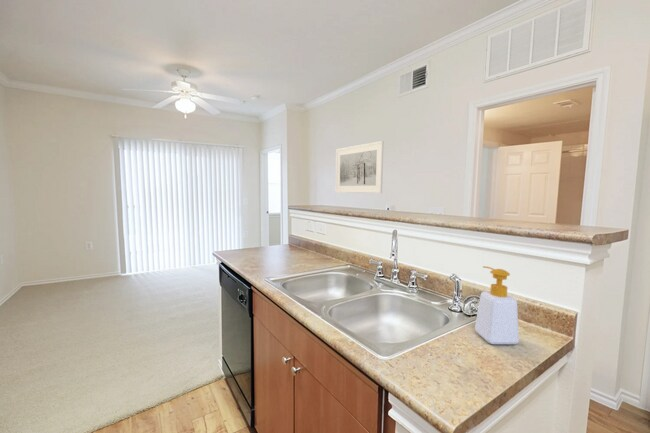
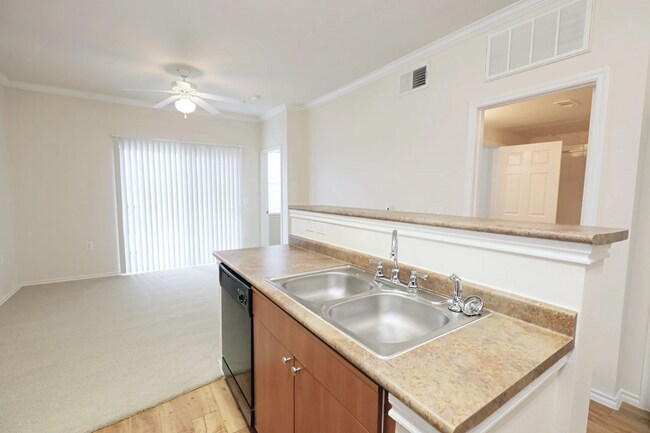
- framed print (357, 169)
- soap bottle (493, 301)
